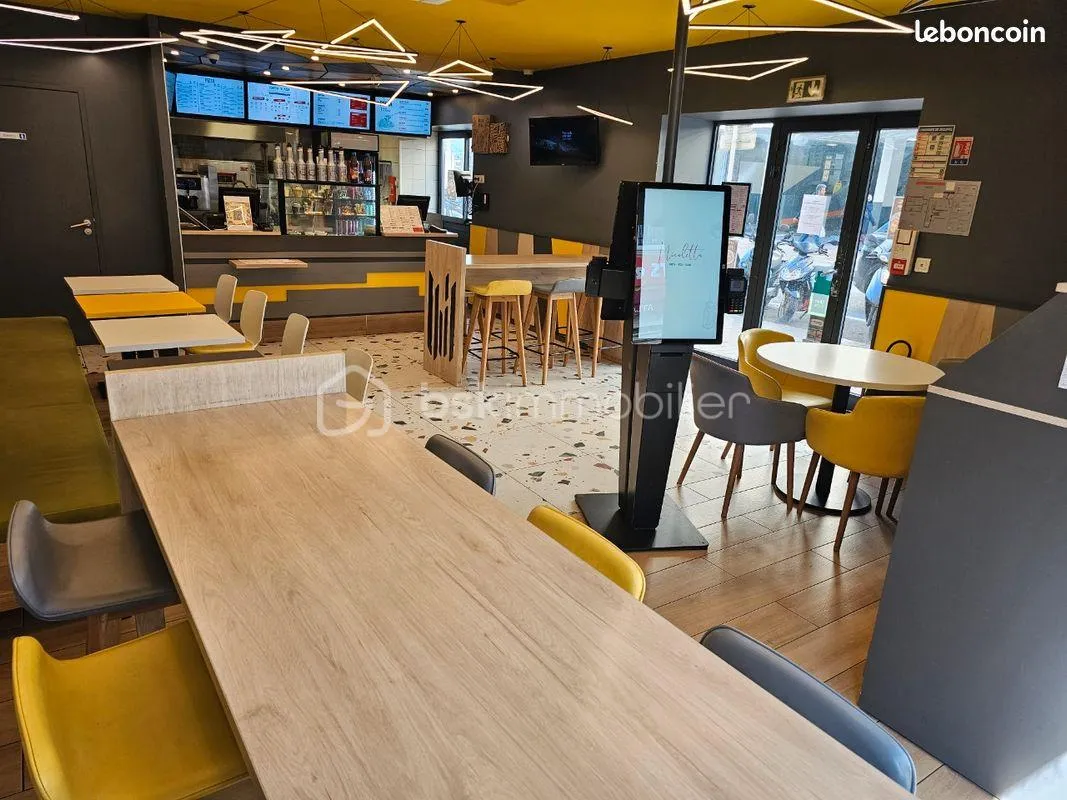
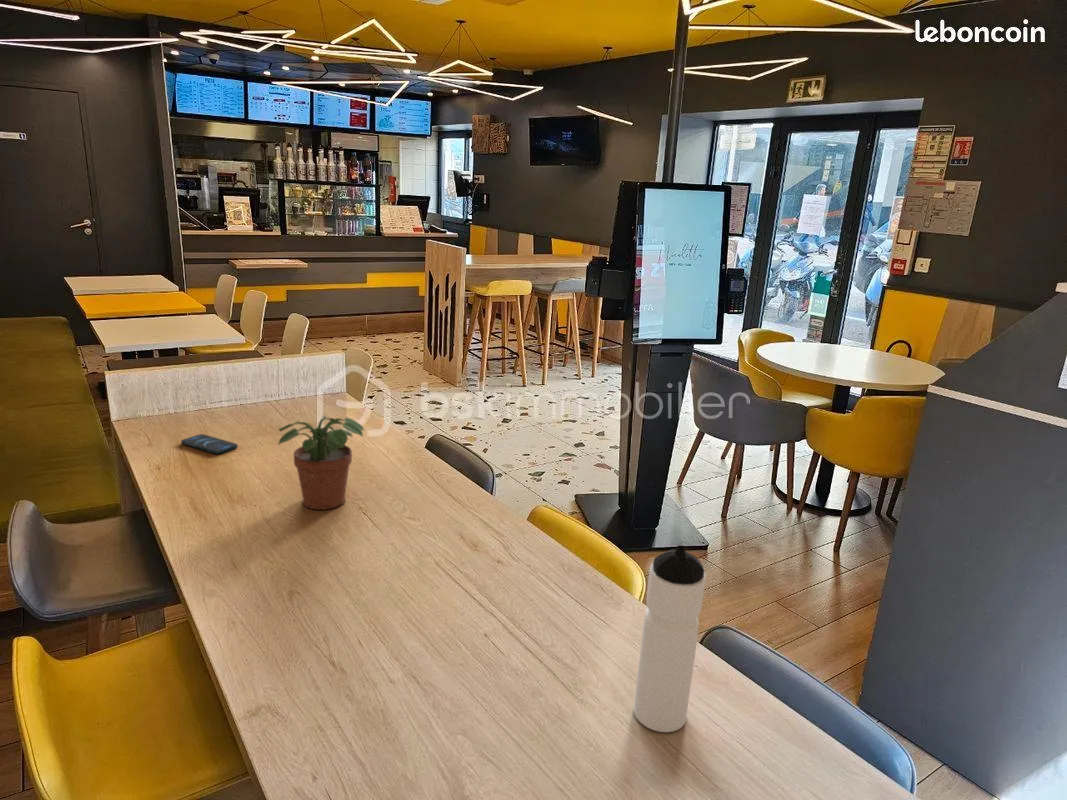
+ potted plant (321, 463)
+ smartphone (209, 443)
+ water bottle (669, 633)
